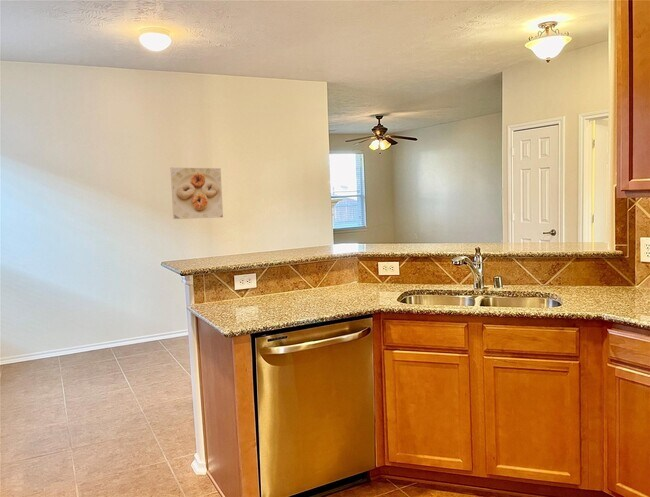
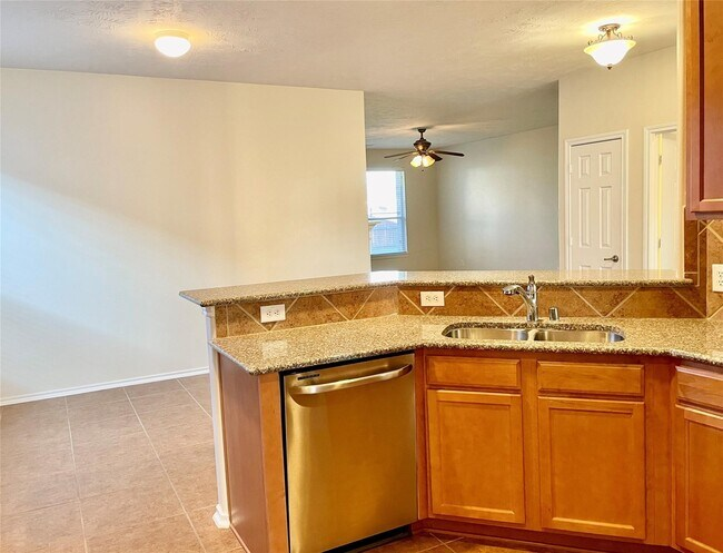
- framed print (197, 193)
